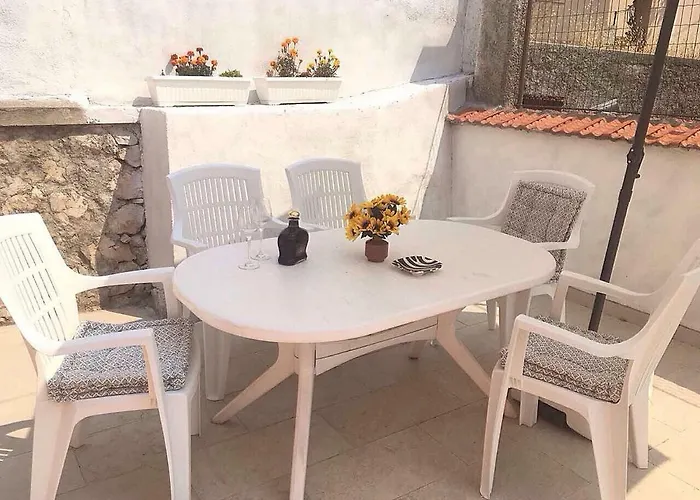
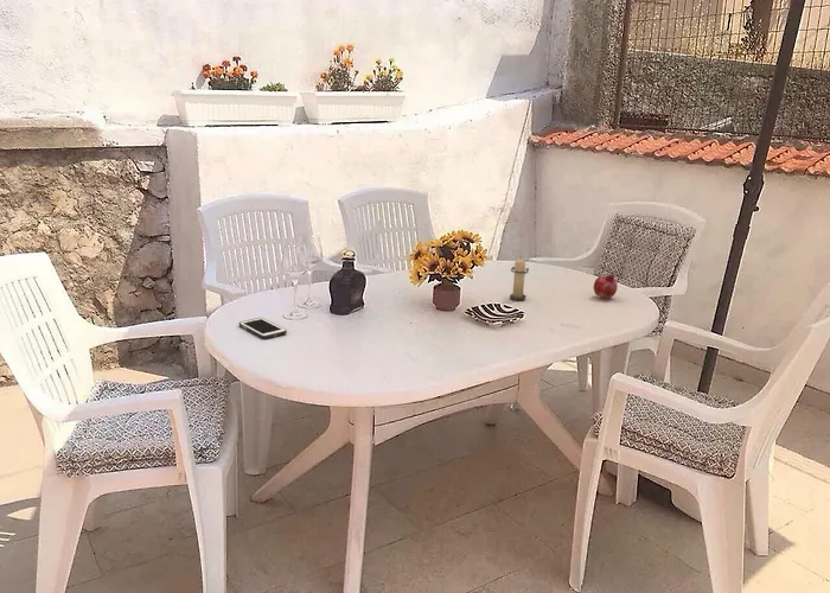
+ candle (518, 276)
+ fruit (605, 285)
+ cell phone (262, 327)
